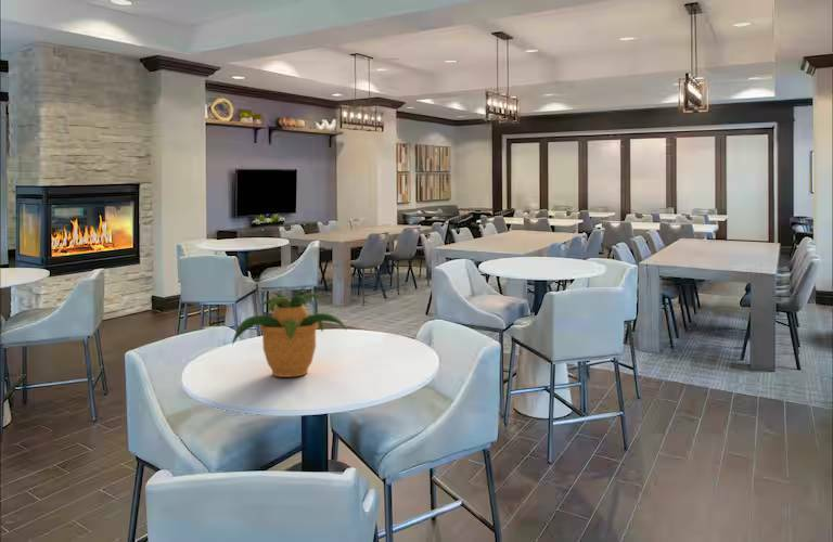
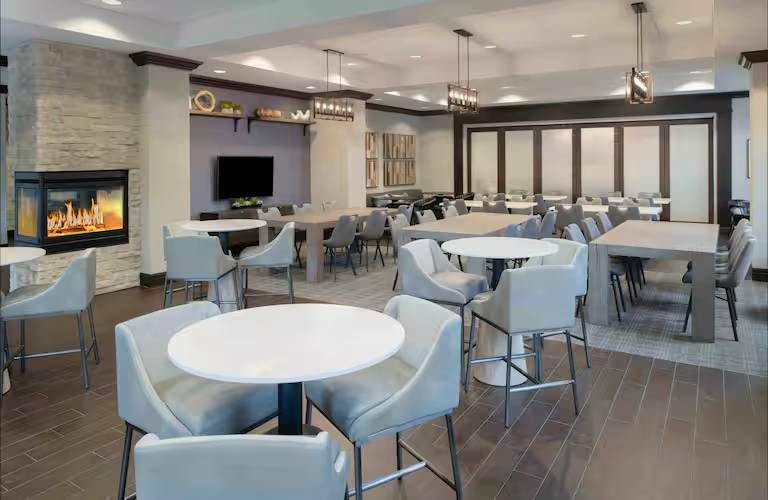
- potted plant (295, 330)
